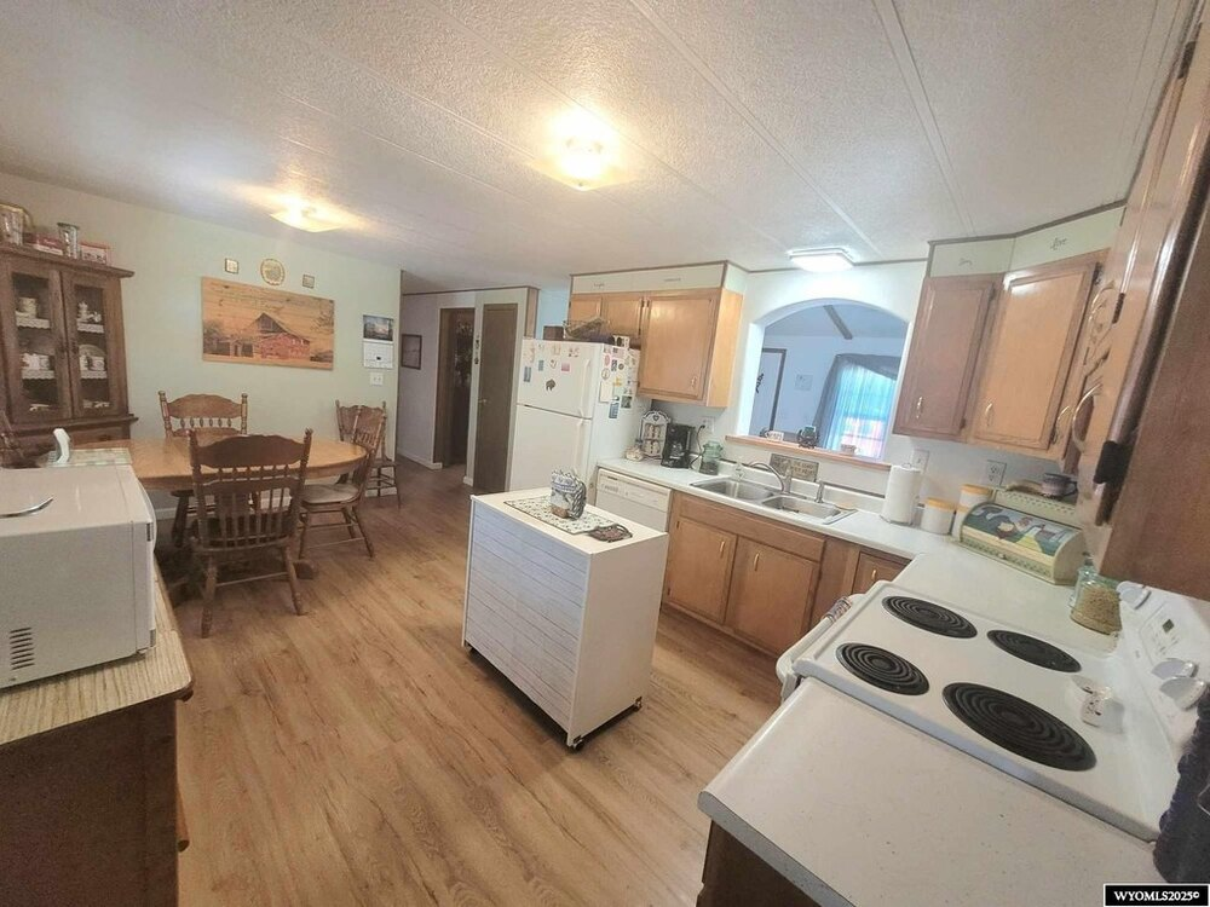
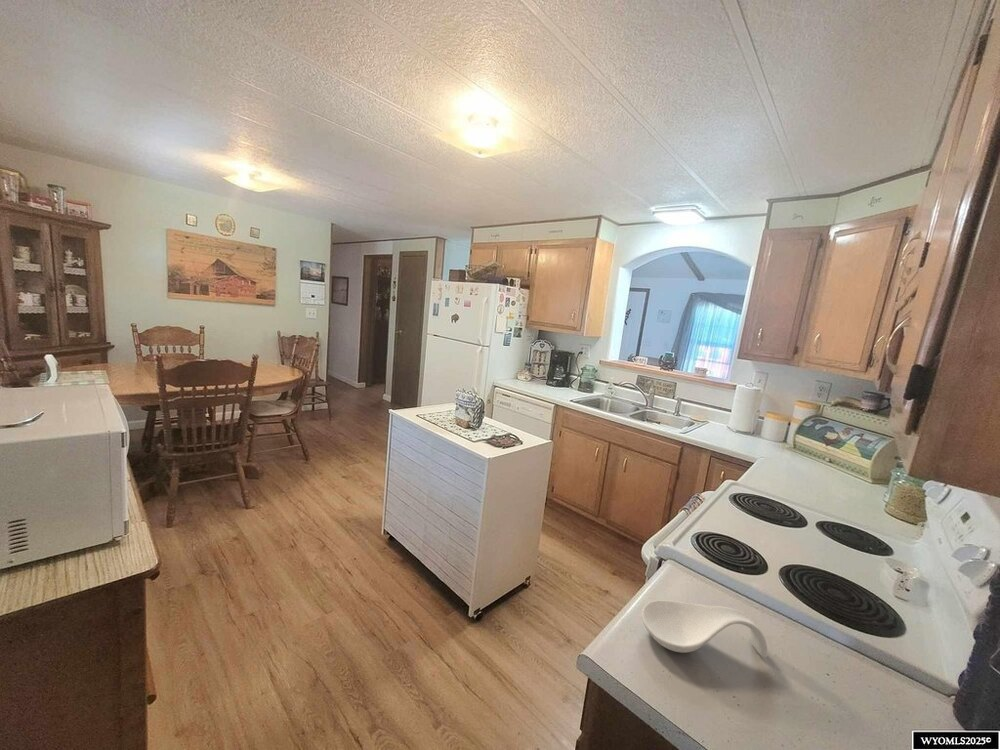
+ spoon rest (703, 625)
